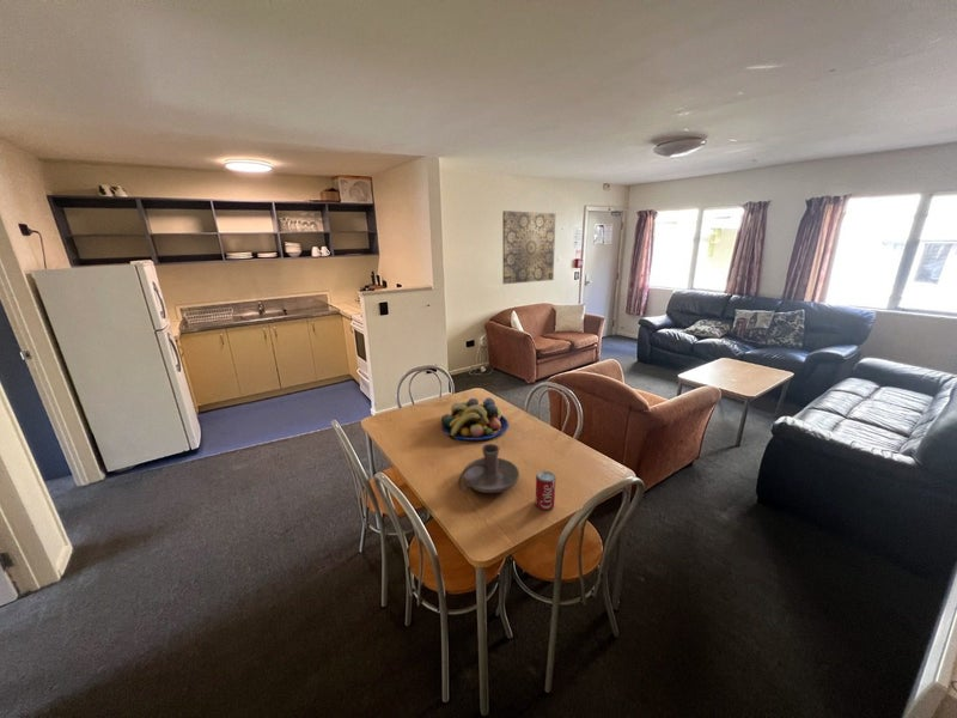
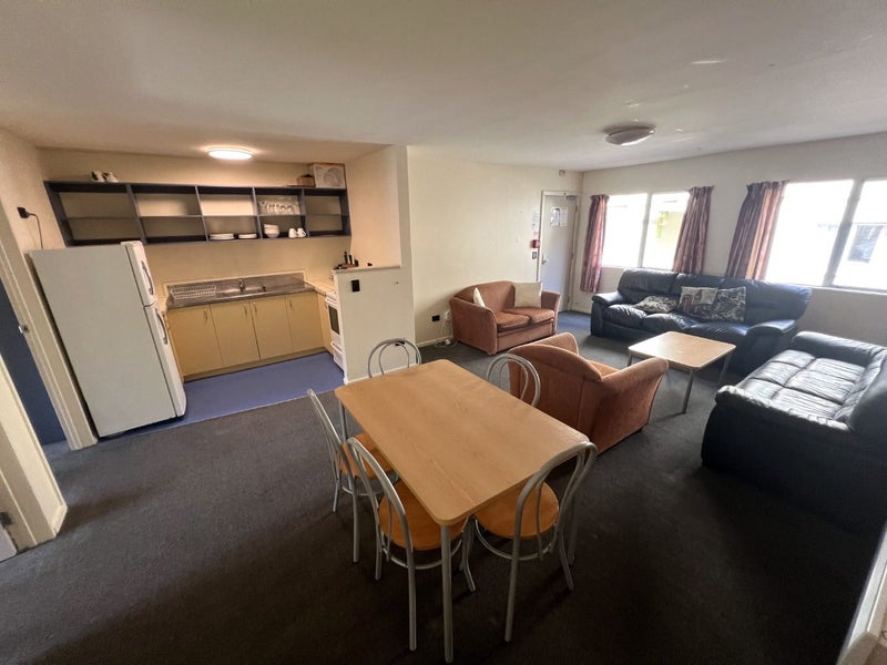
- wall art (529, 248)
- beverage can (544, 489)
- fruit bowl (475, 414)
- candle holder (486, 467)
